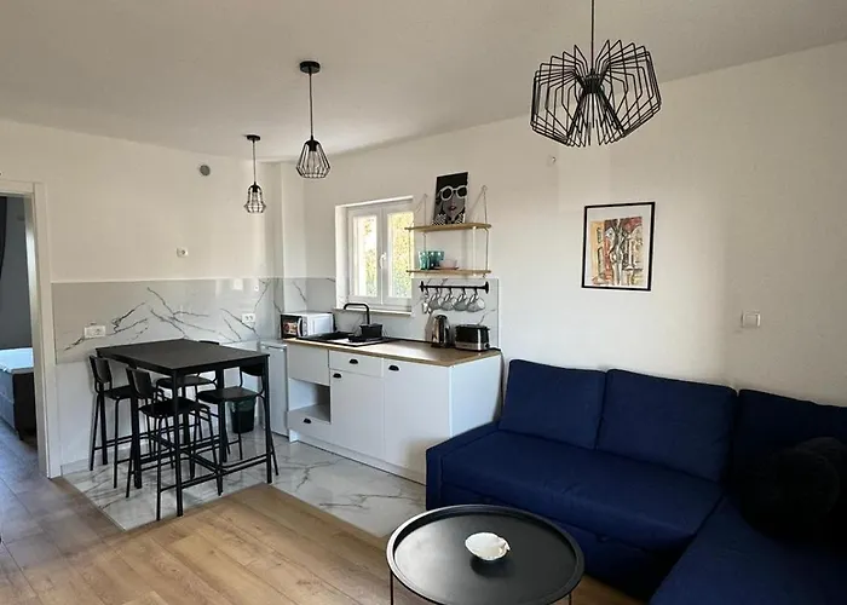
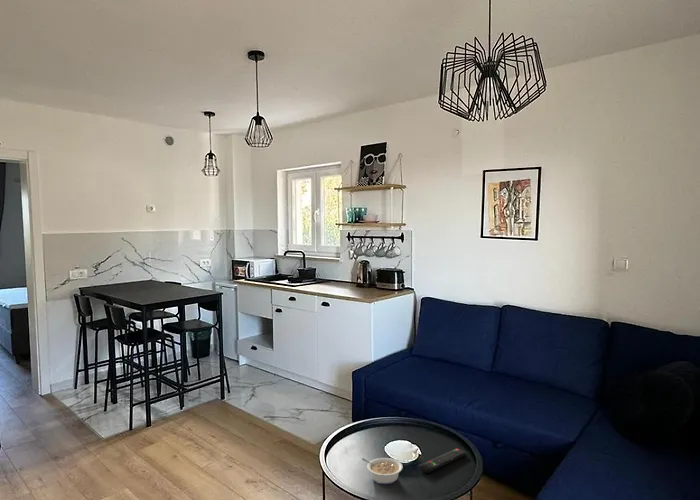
+ remote control (443, 460)
+ legume (383, 471)
